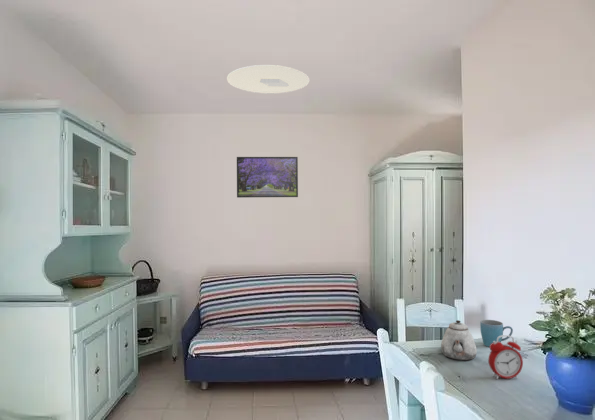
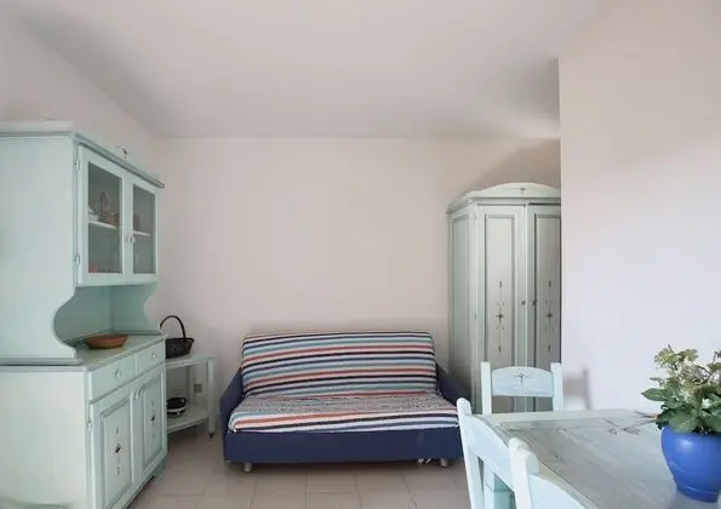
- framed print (267, 177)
- alarm clock (505, 356)
- ceiling light (268, 77)
- mug (496, 334)
- teapot (458, 339)
